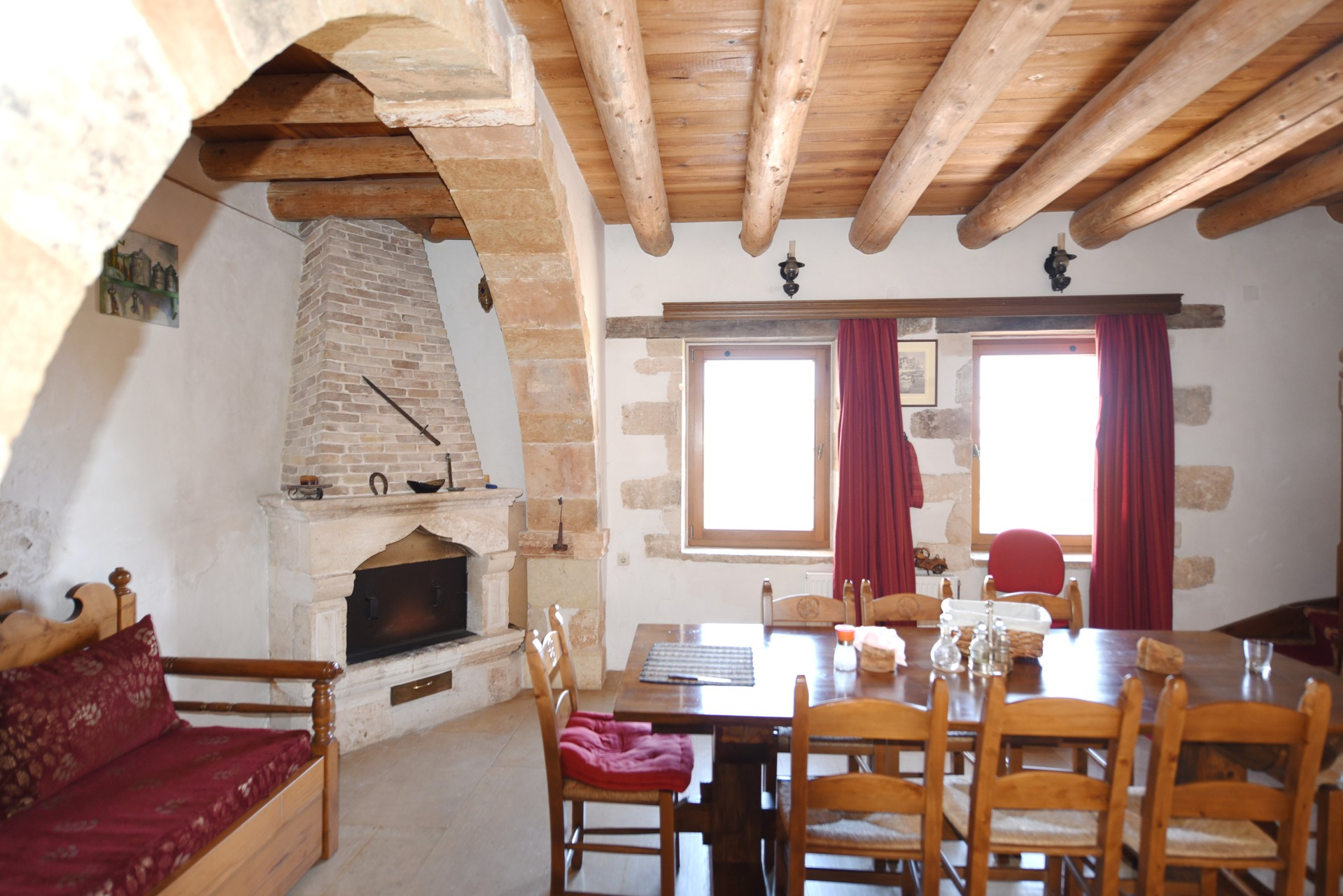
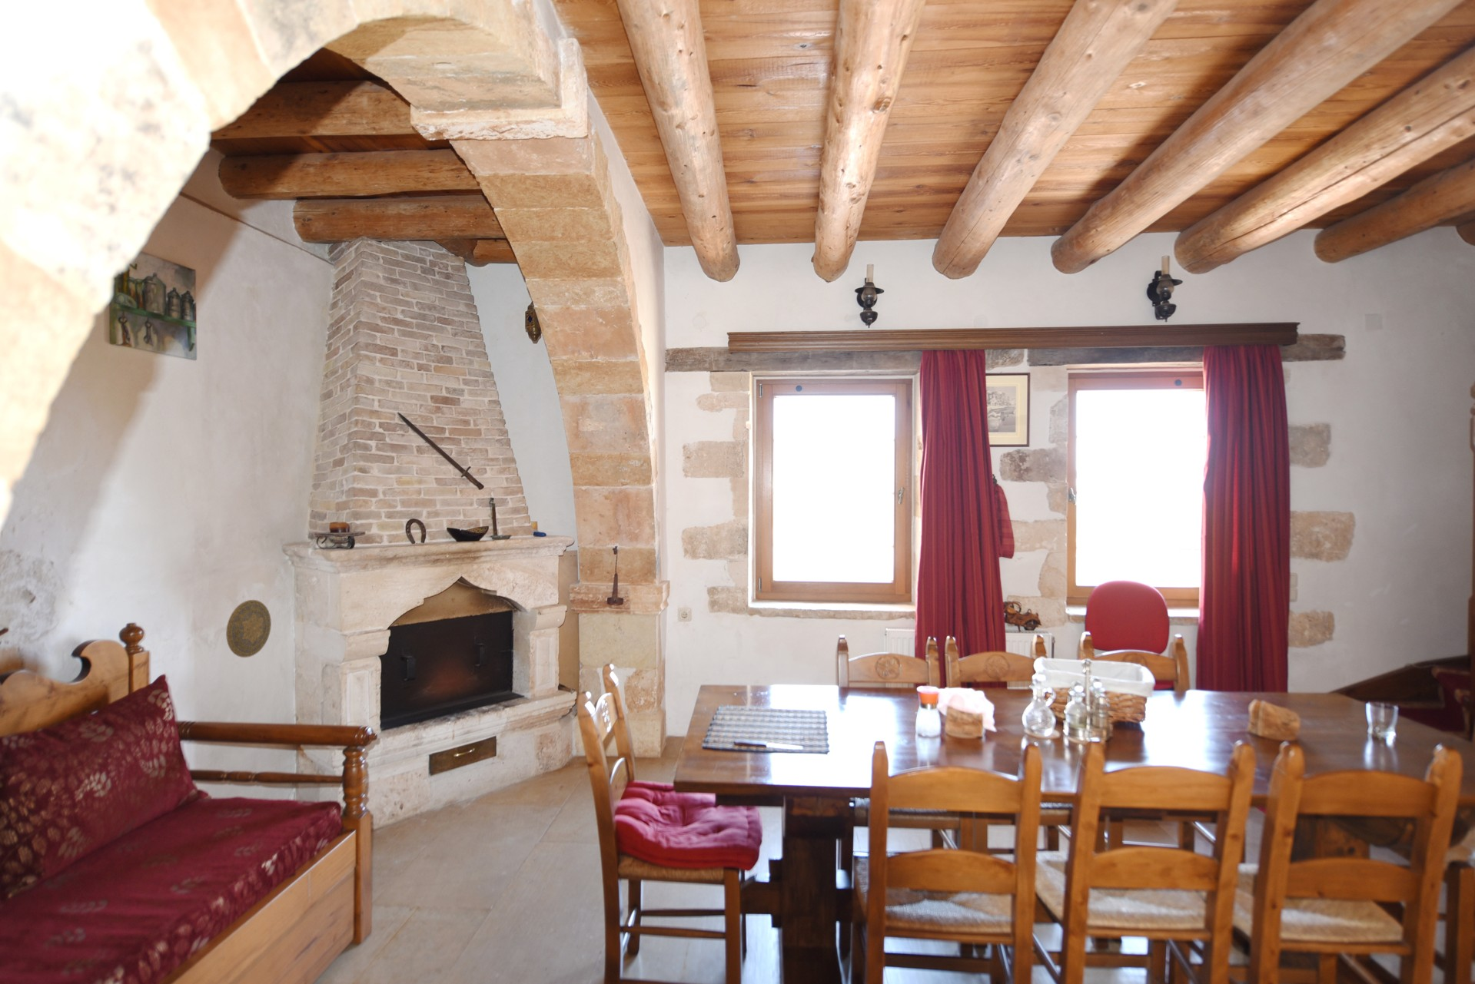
+ decorative plate (252, 628)
